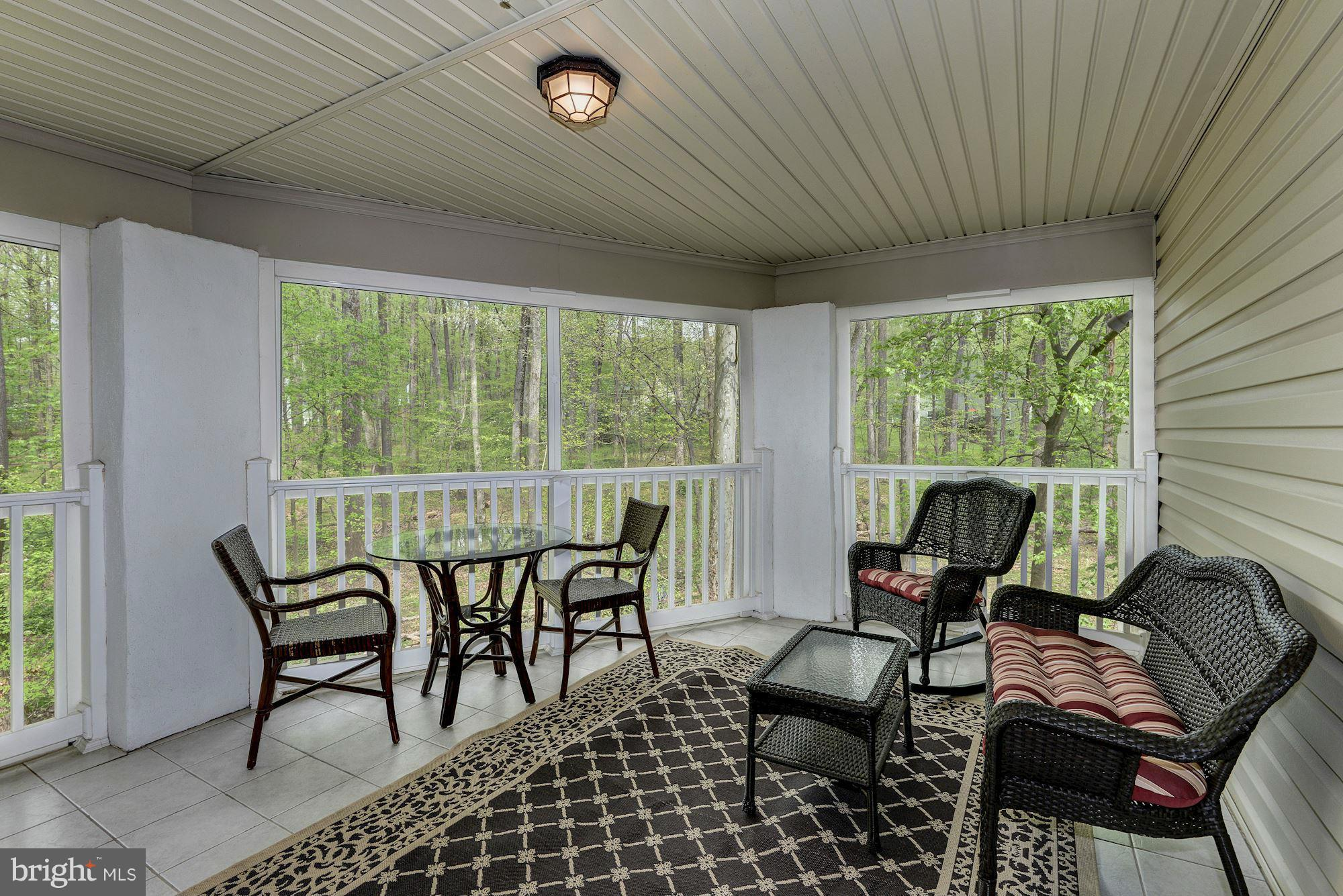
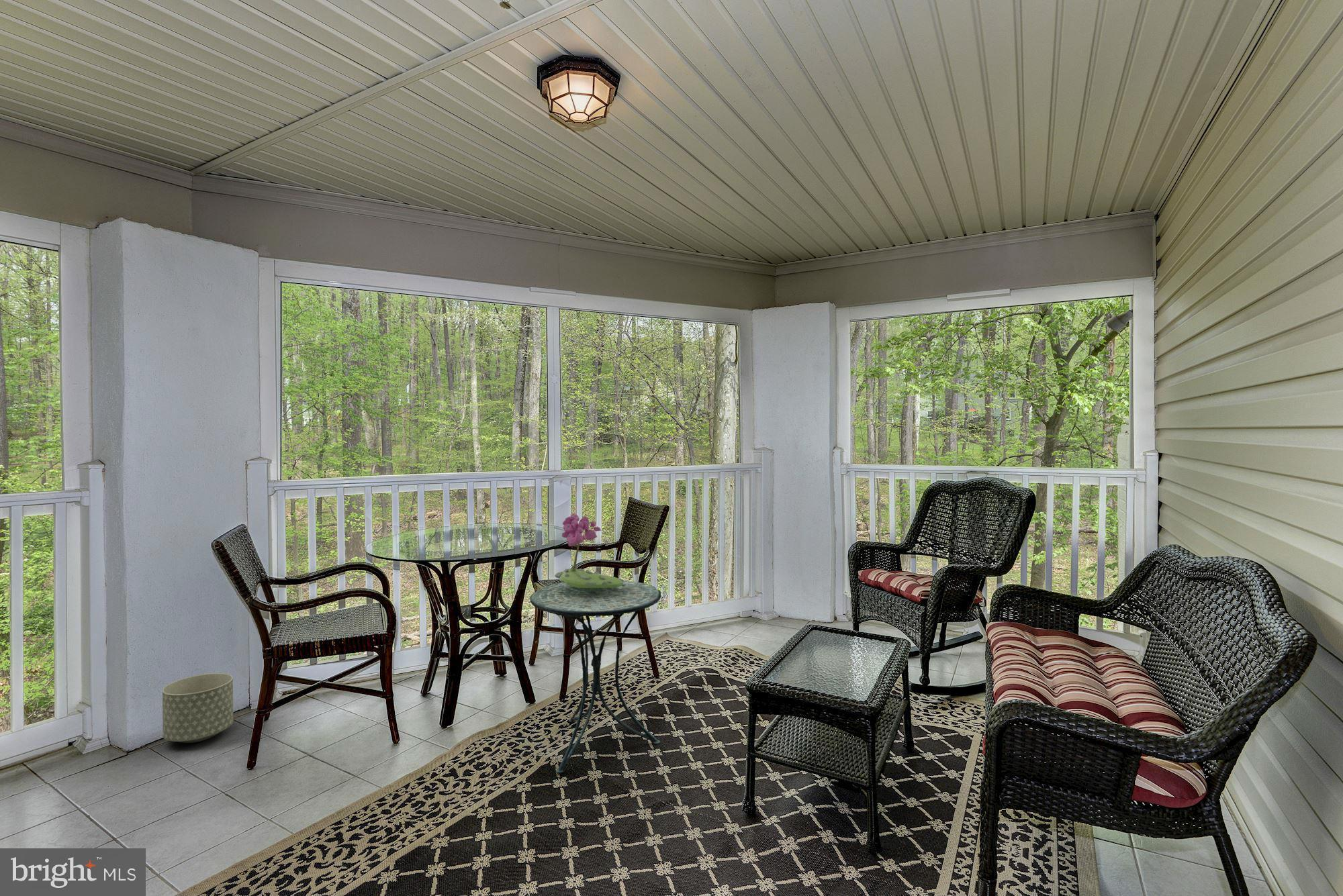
+ potted flower (583, 544)
+ side table (596, 668)
+ planter (199, 710)
